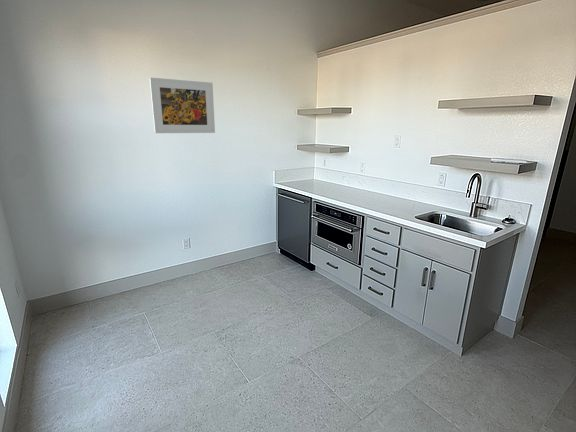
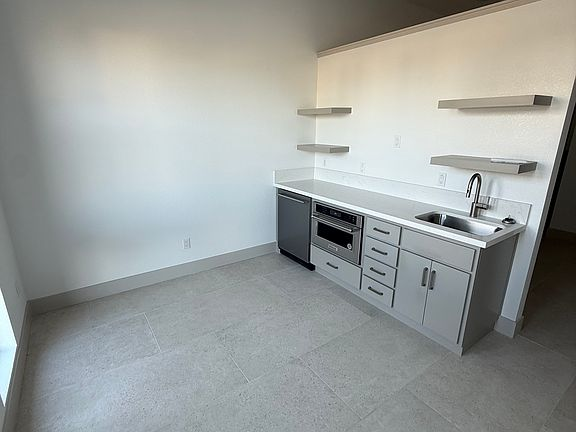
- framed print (184, 107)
